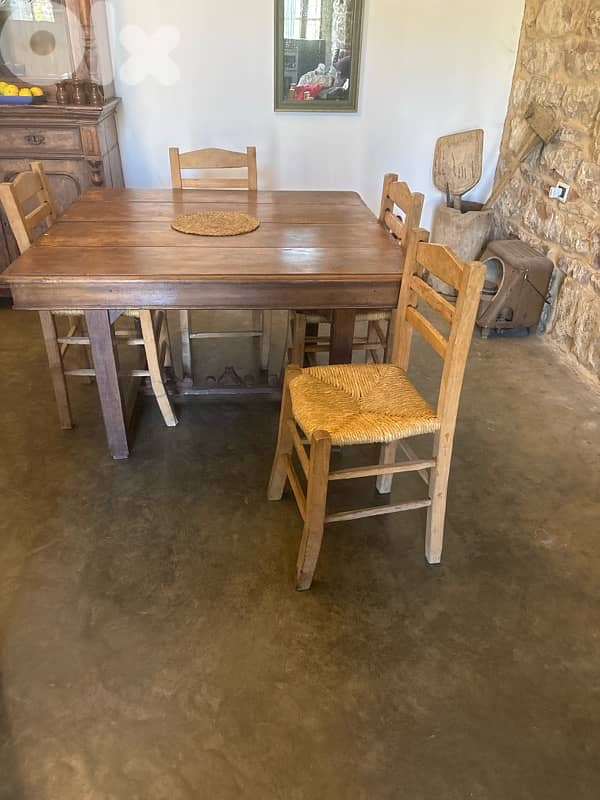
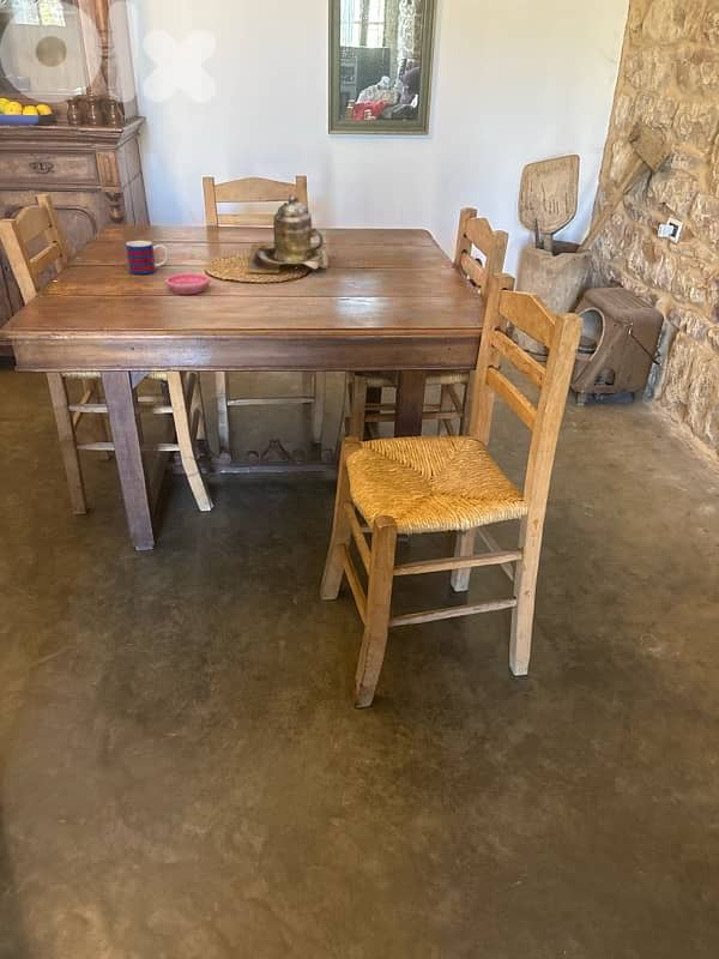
+ mug (147, 257)
+ saucer (188, 284)
+ teapot (286, 228)
